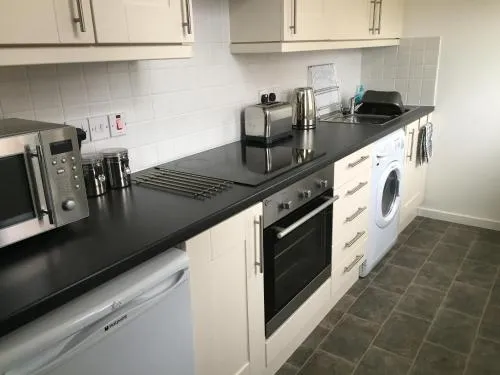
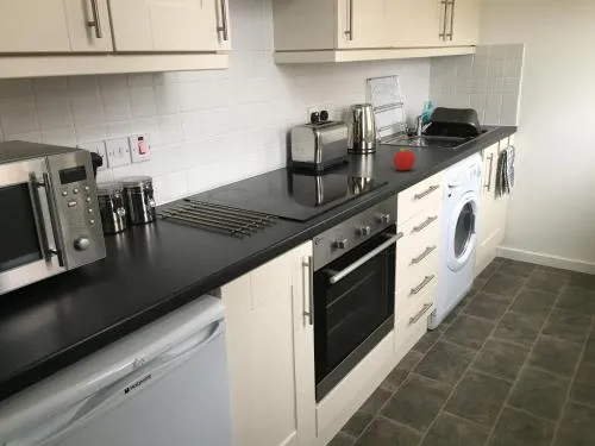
+ fruit (403, 158)
